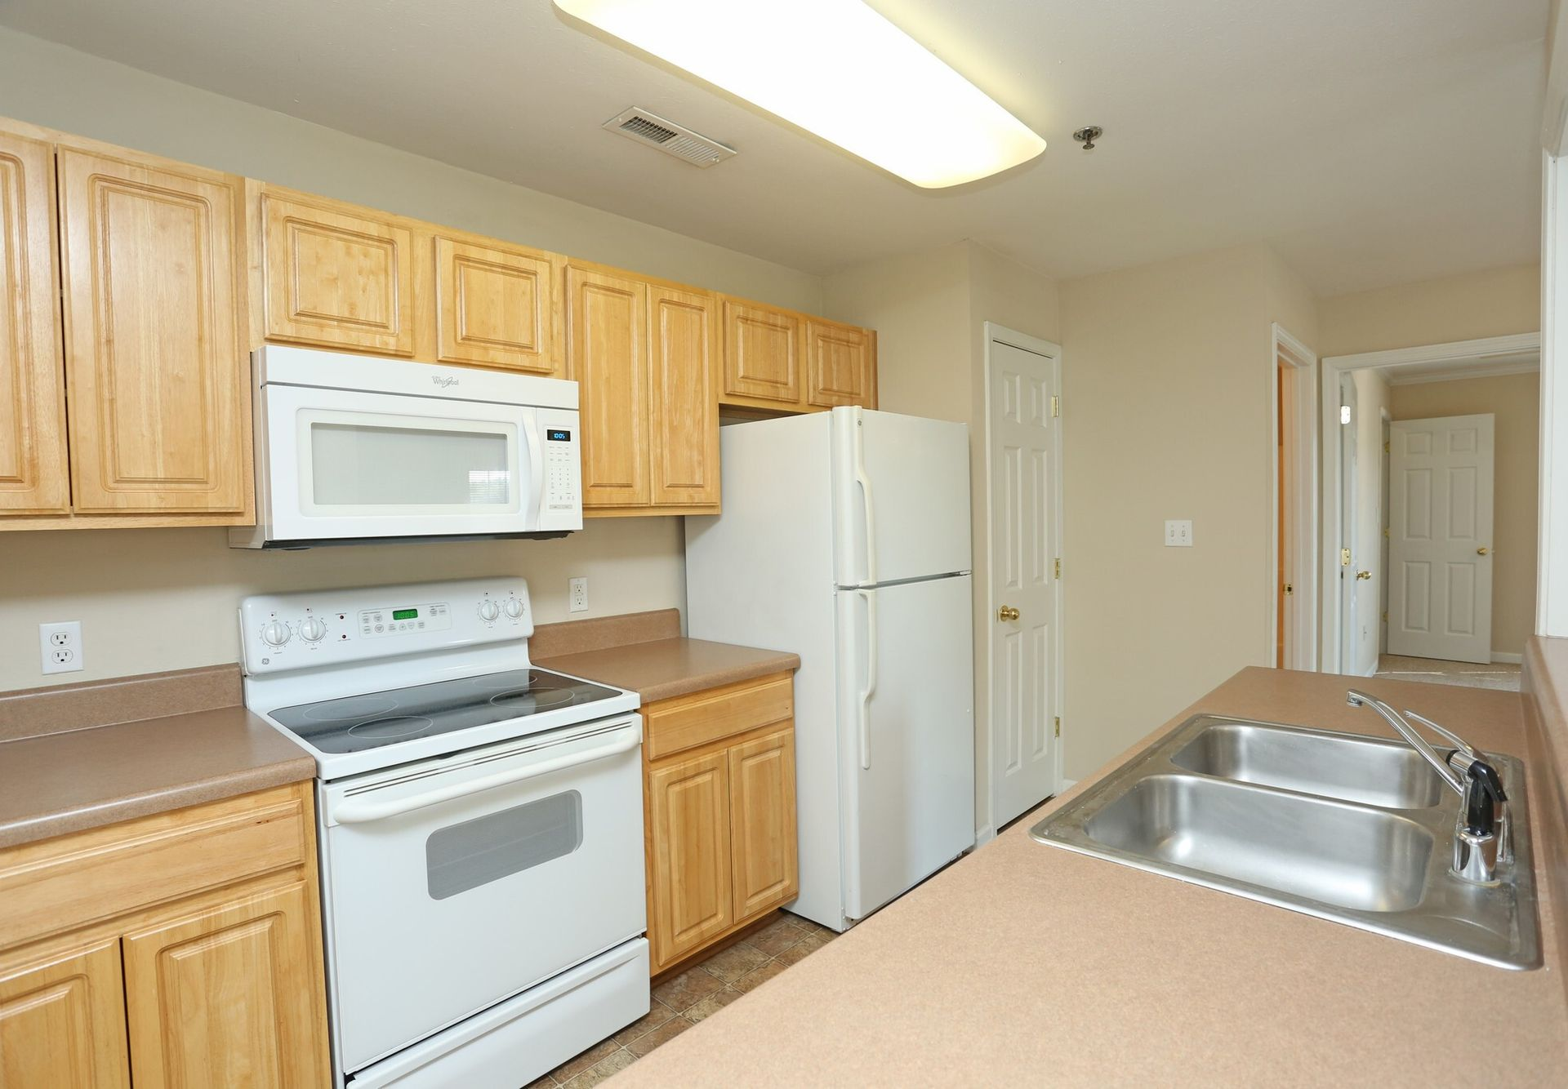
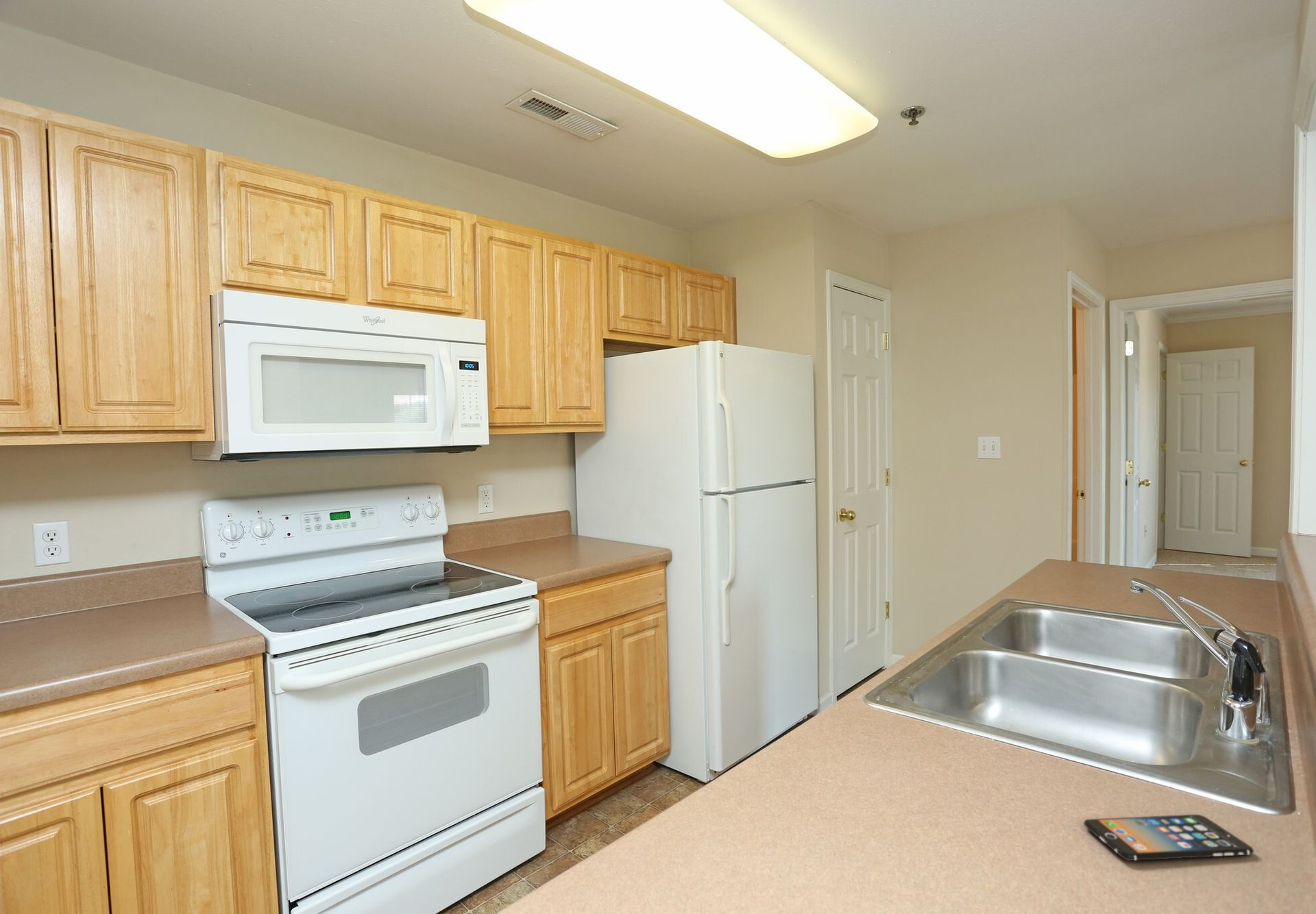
+ smartphone (1165, 837)
